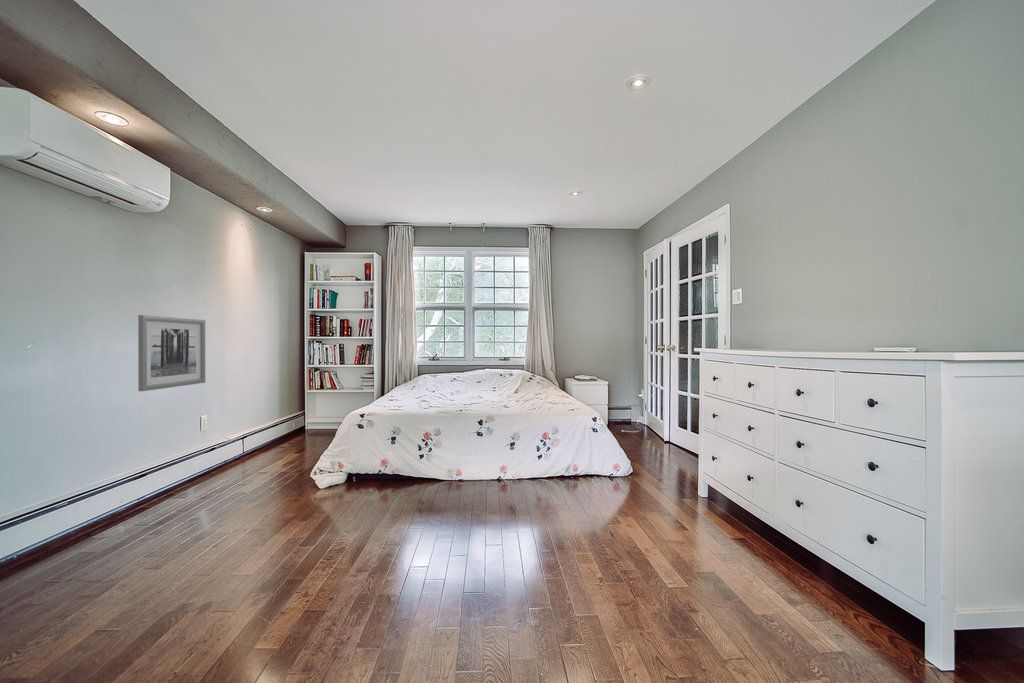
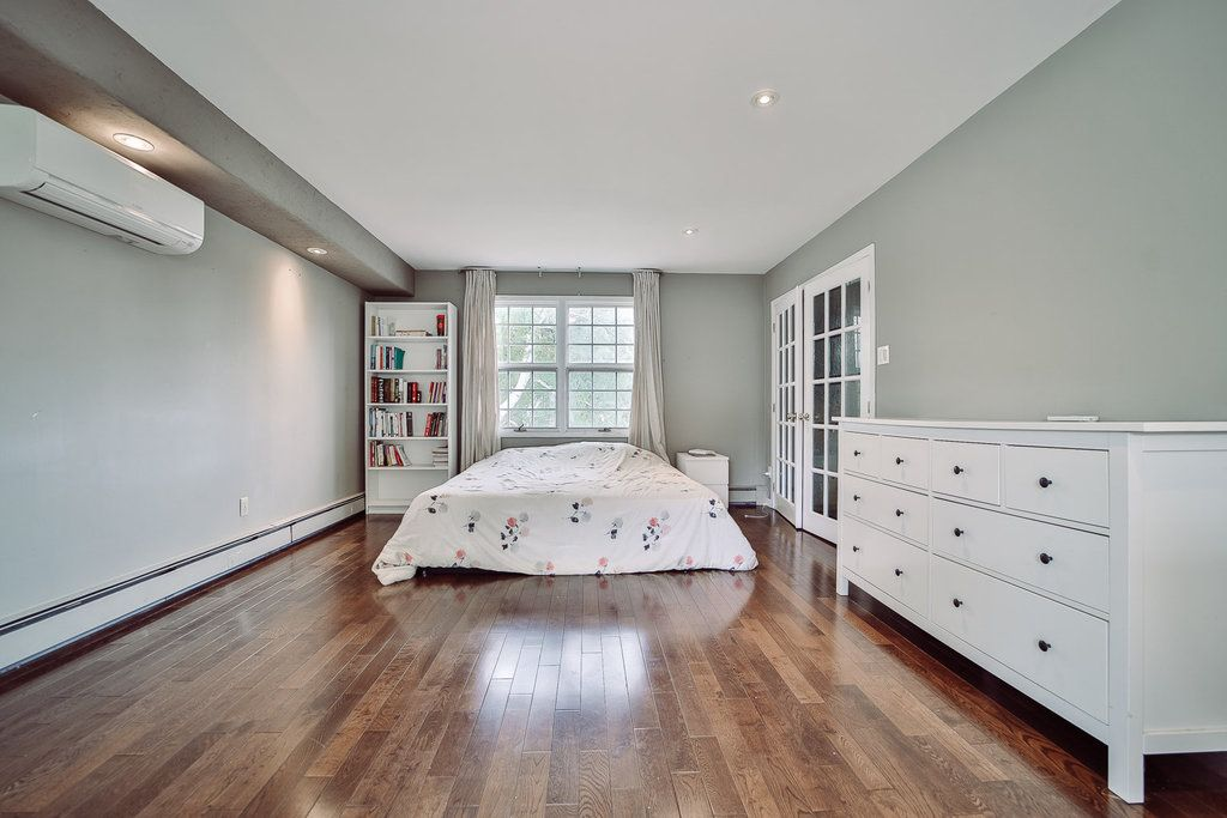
- wall art (175, 352)
